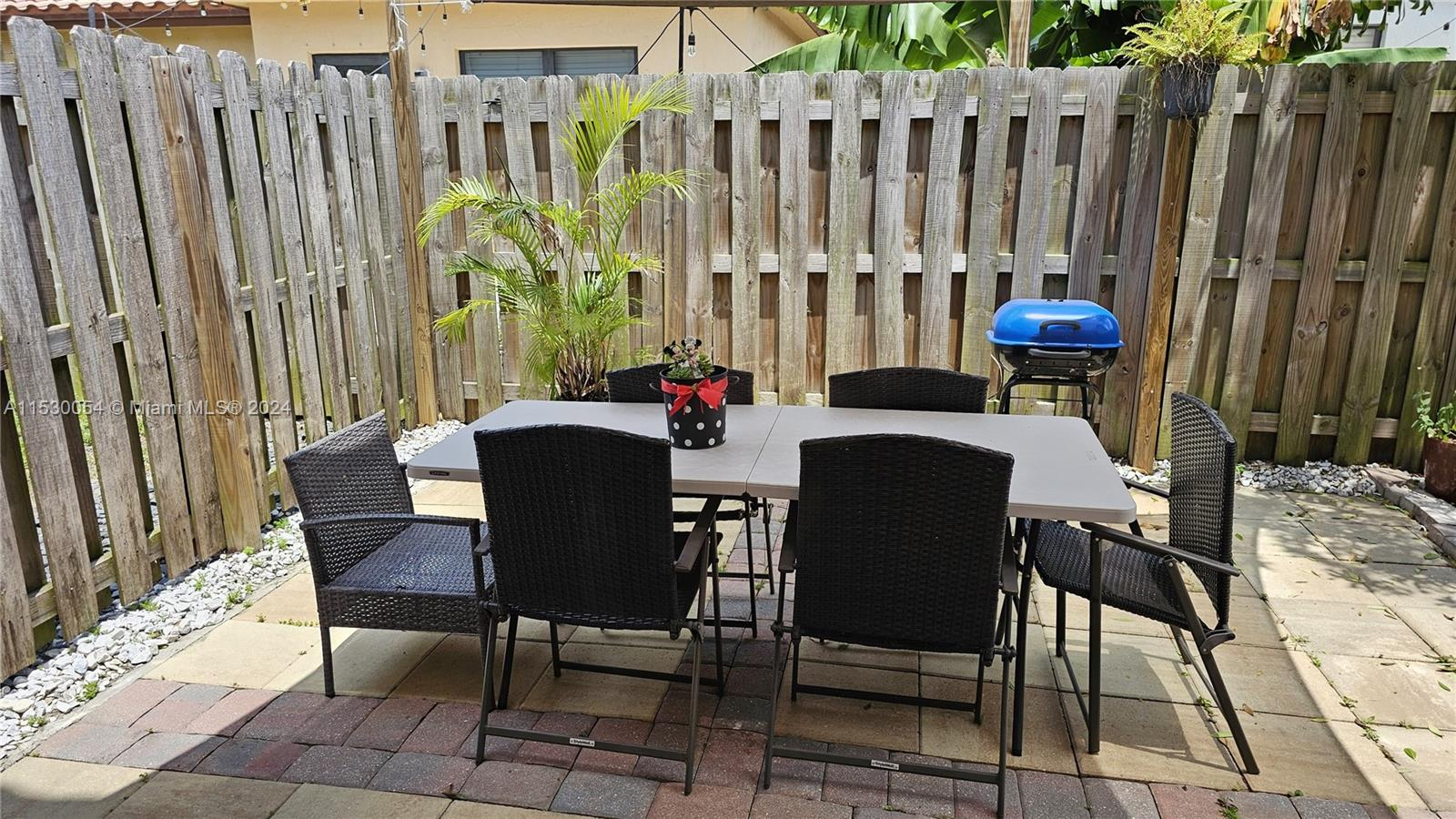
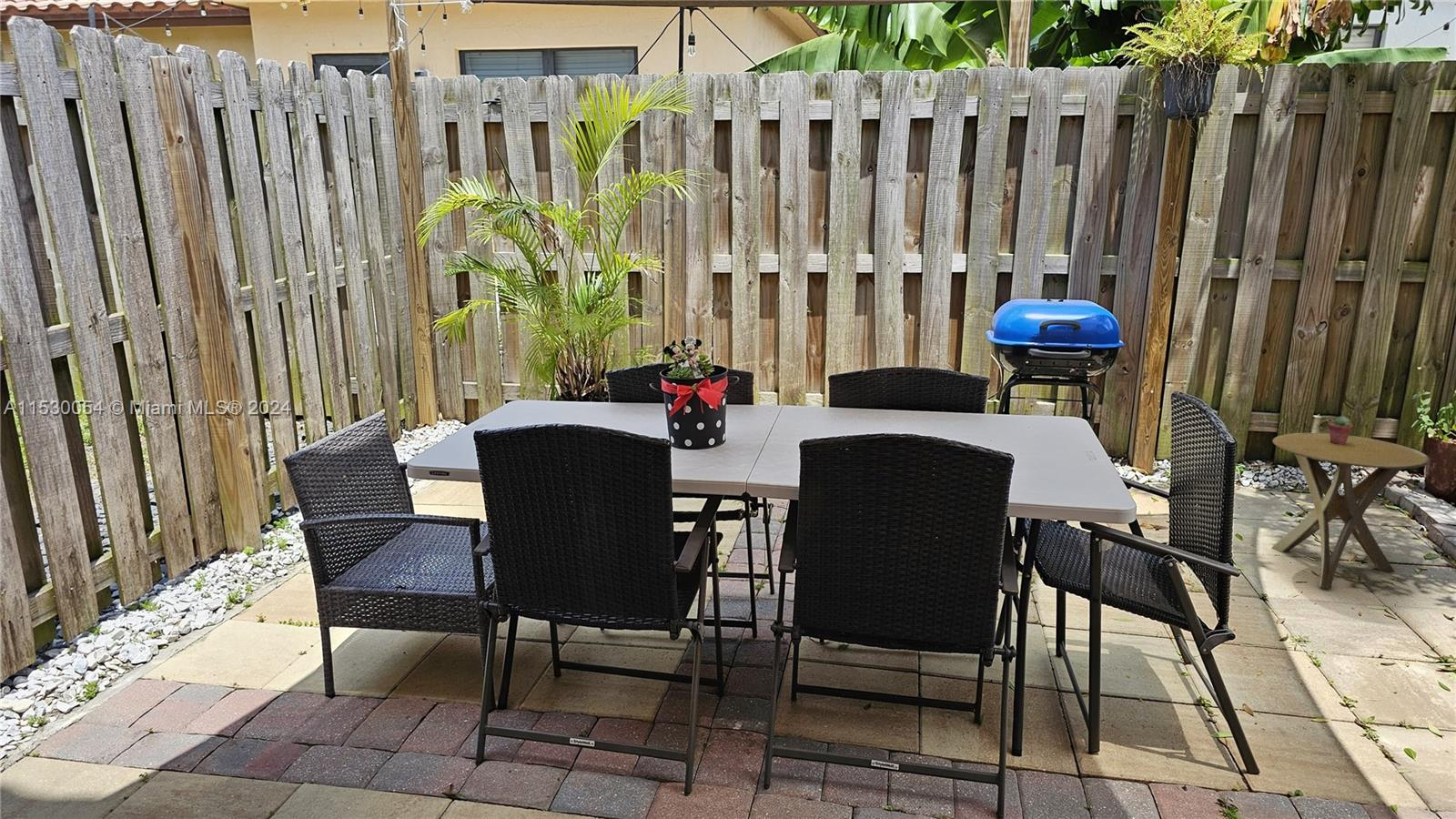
+ potted succulent (1340, 428)
+ side table (1340, 508)
